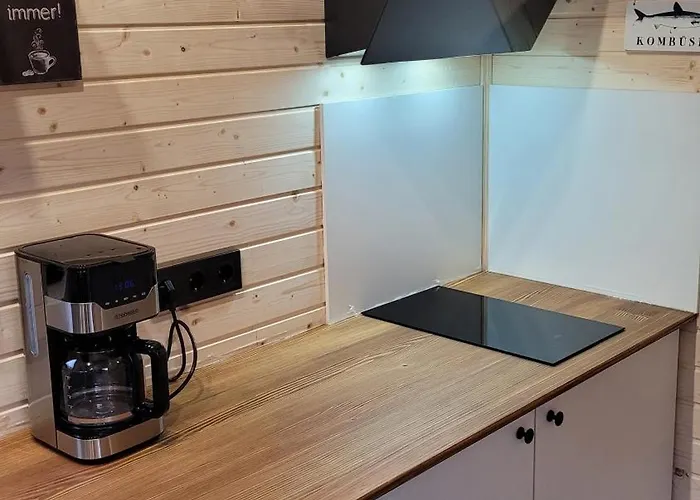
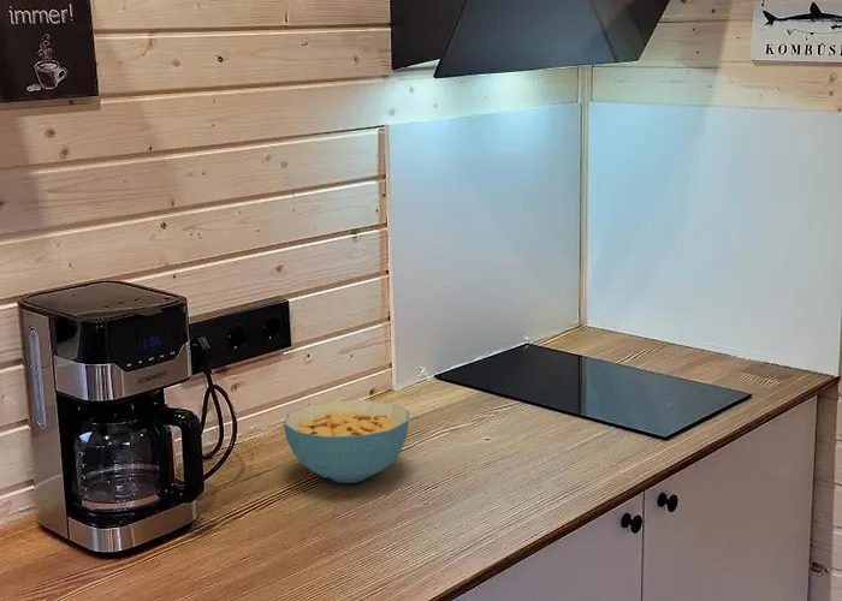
+ cereal bowl (348, 446)
